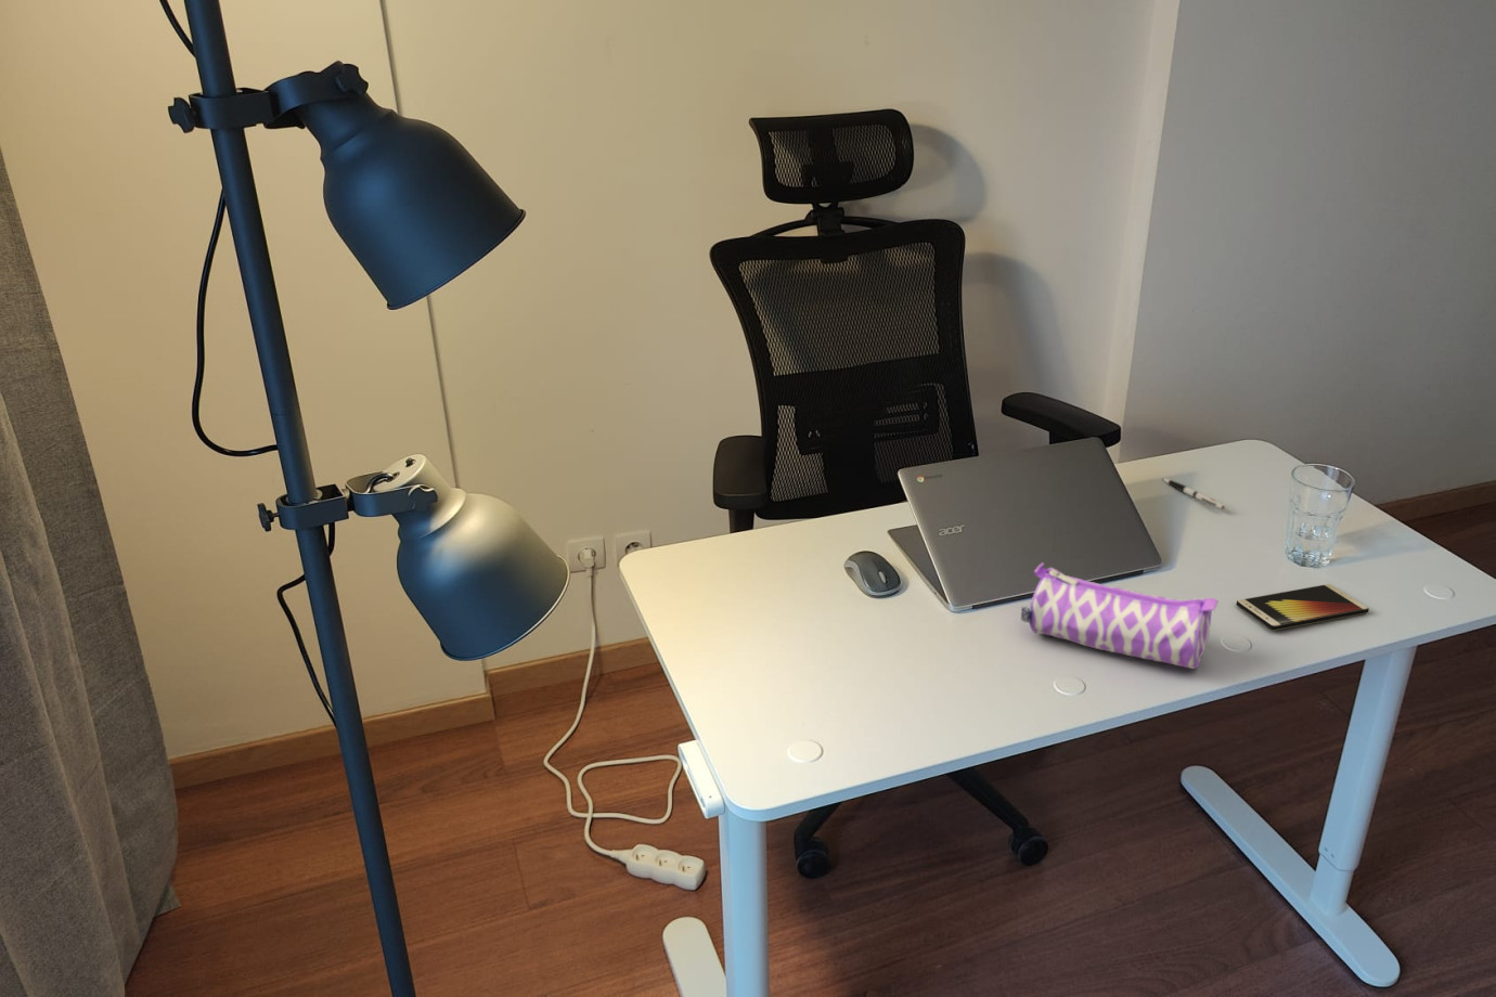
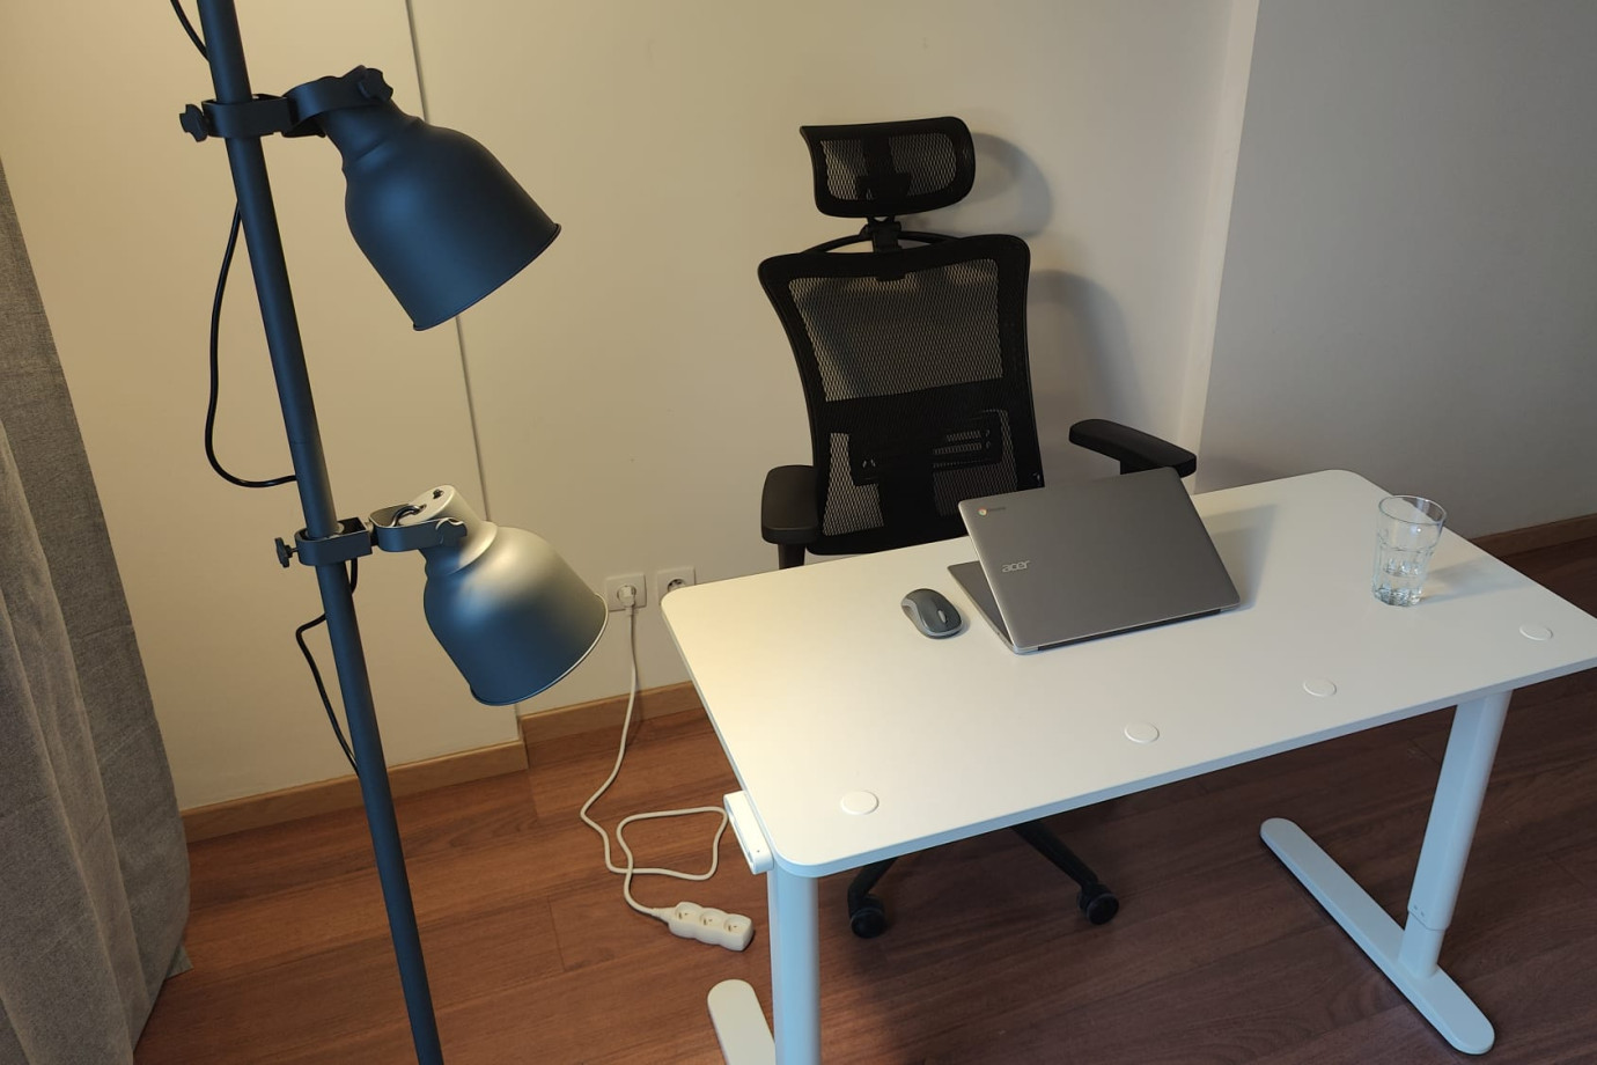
- pencil case (1118, 612)
- smartphone (1302, 605)
- pen (1191, 492)
